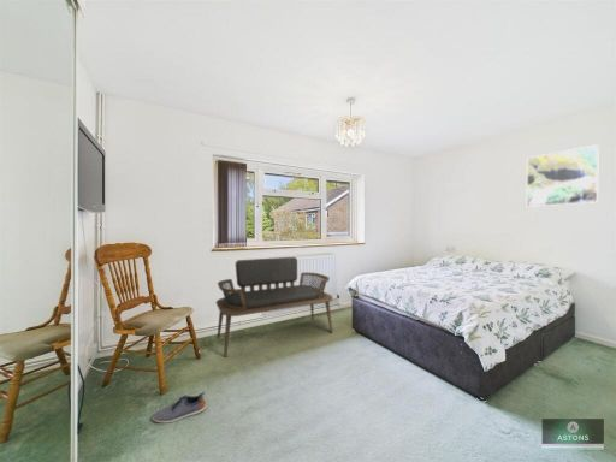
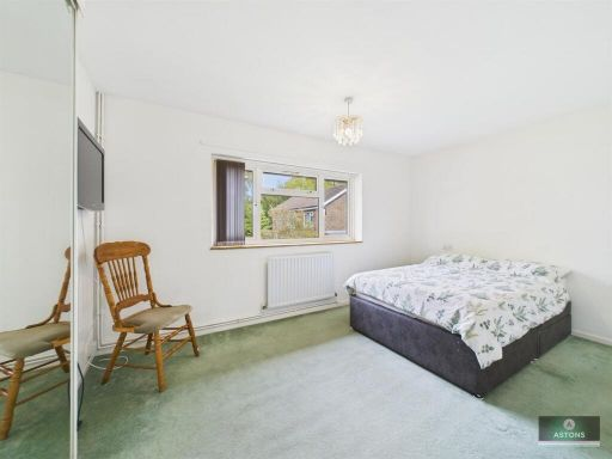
- shoe (179, 405)
- bench (276, 297)
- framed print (559, 178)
